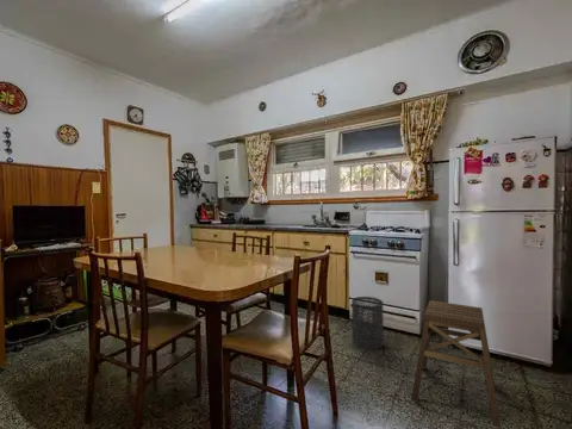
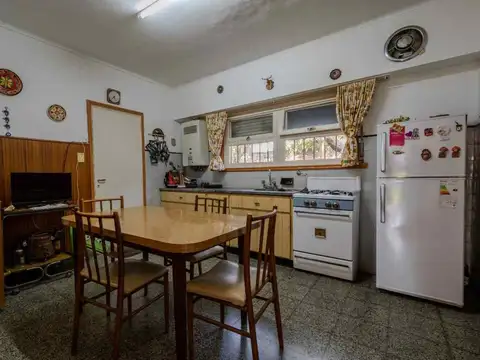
- trash can (367, 322)
- stool (454, 355)
